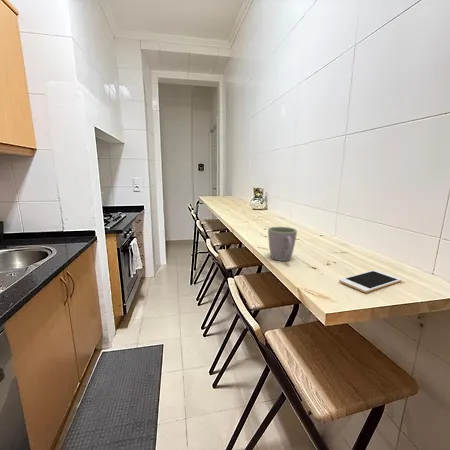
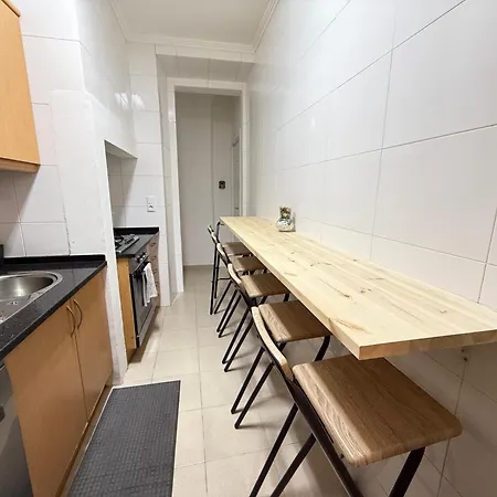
- cell phone (370, 280)
- mug (283, 245)
